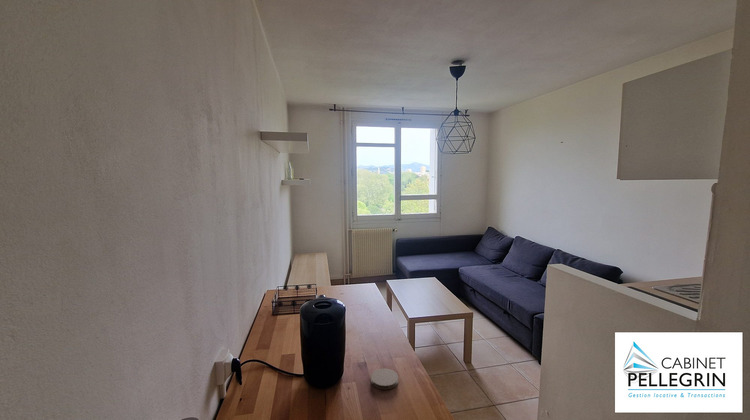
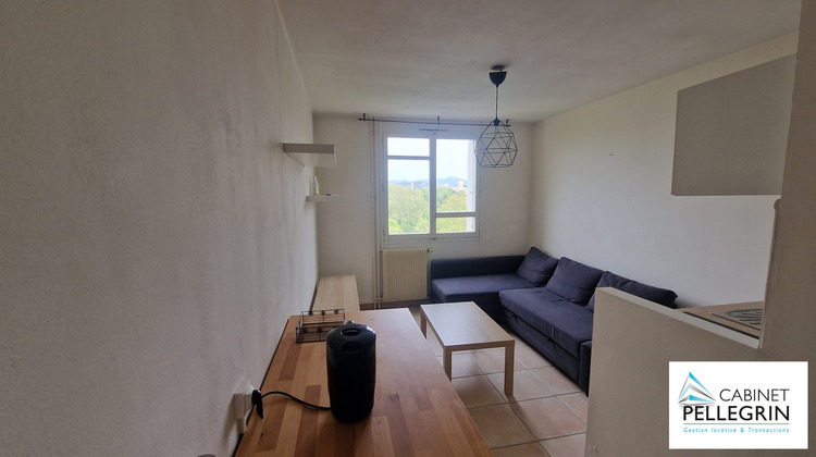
- coaster (384, 378)
